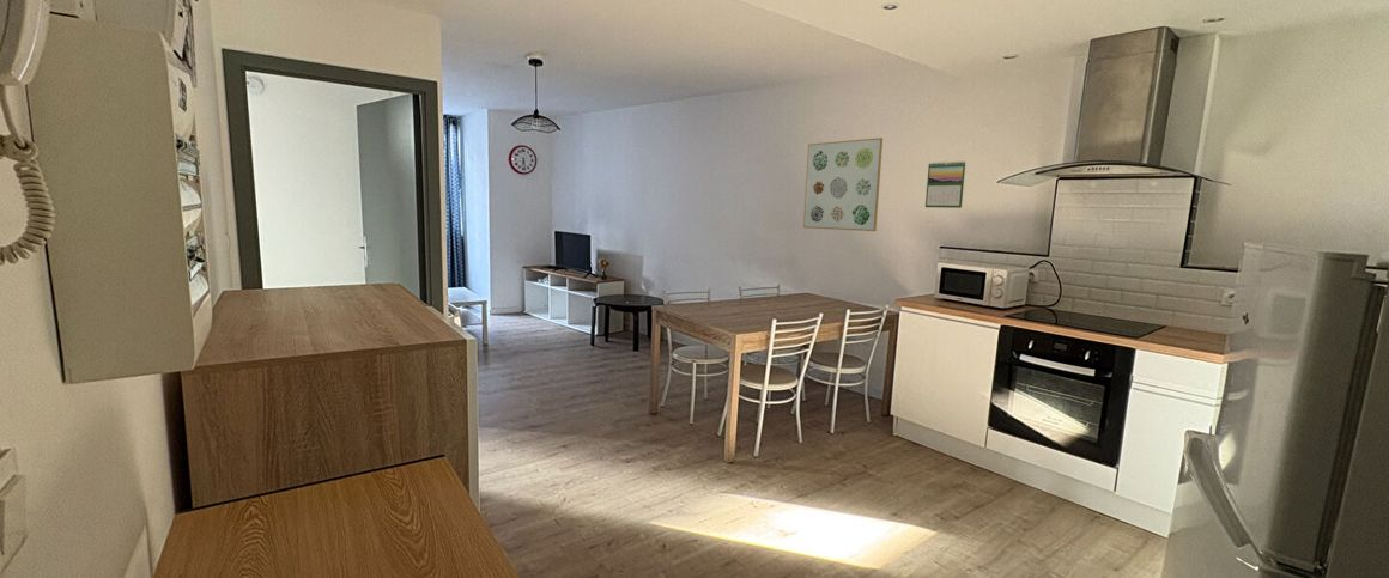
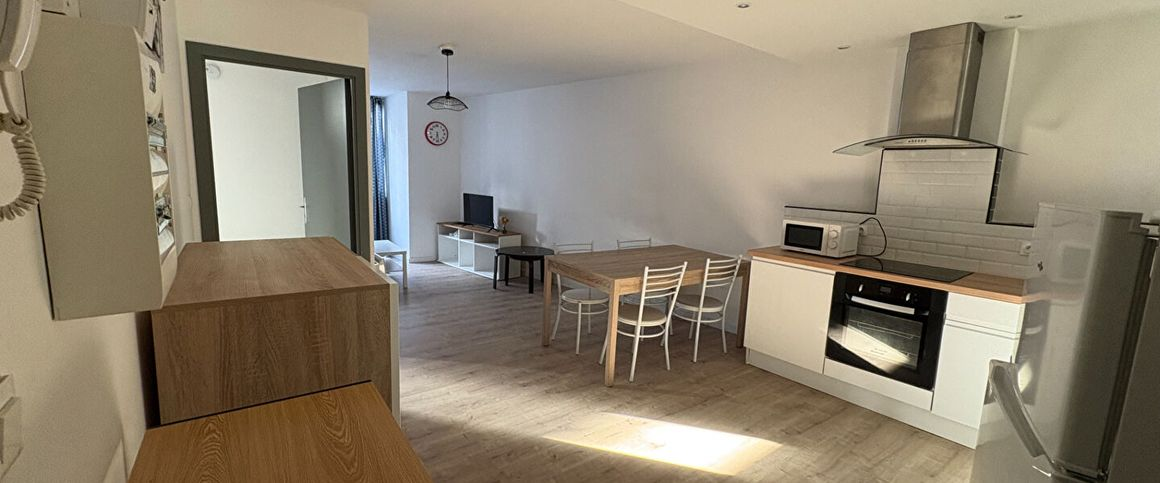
- calendar (945, 184)
- wall art (839, 185)
